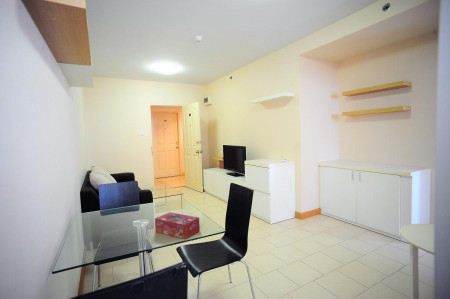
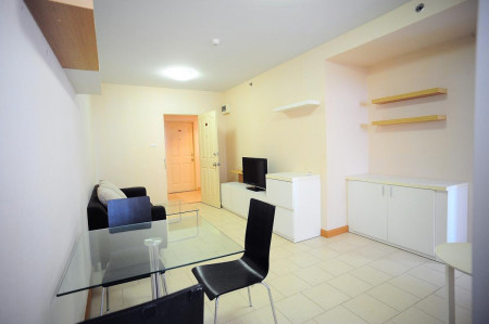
- tissue box (177, 224)
